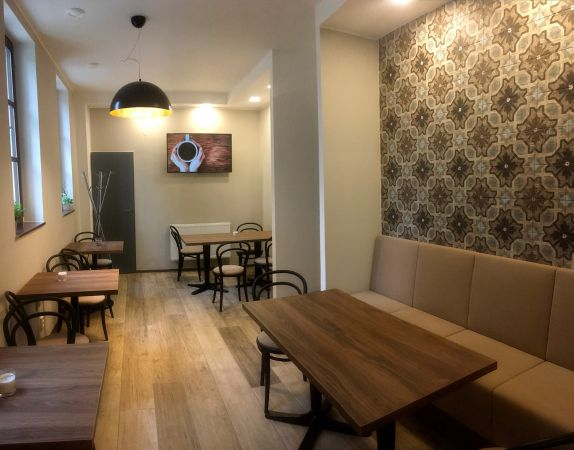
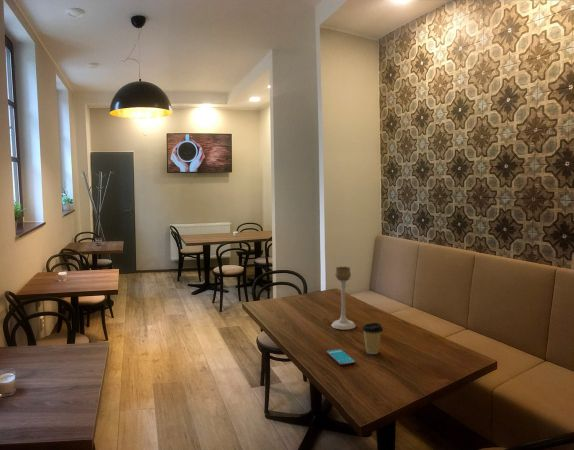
+ coffee cup (372, 338)
+ candle holder (343, 296)
+ smartphone (340, 356)
